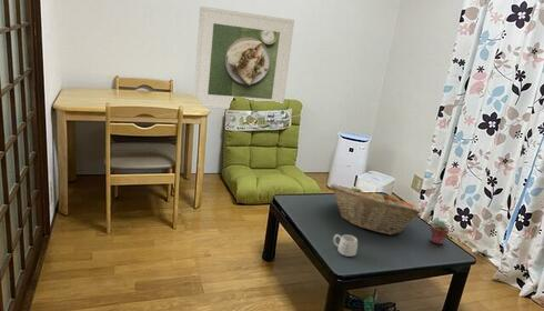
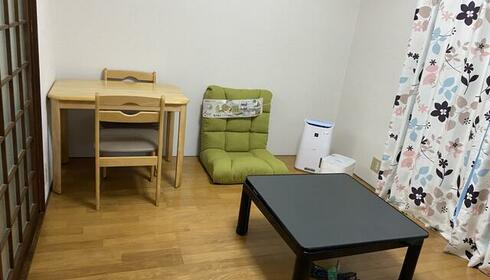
- mug (344, 243)
- potted succulent (439, 231)
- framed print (243, 62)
- fruit basket (372, 204)
